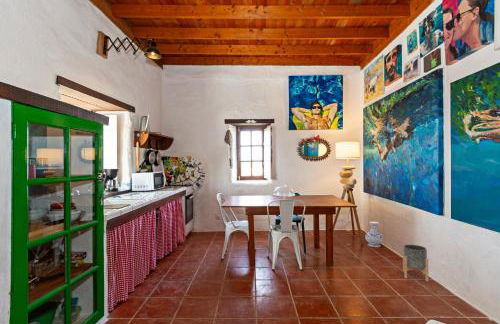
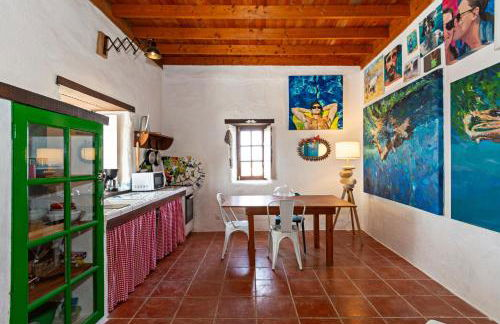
- vase (374, 233)
- planter (415, 261)
